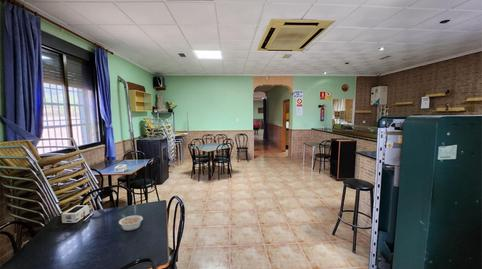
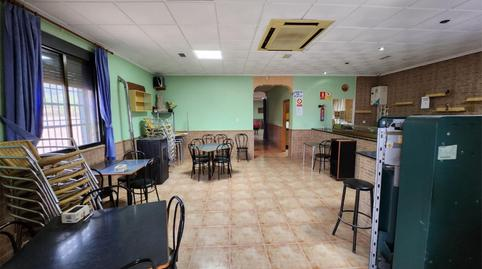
- legume (130, 222)
